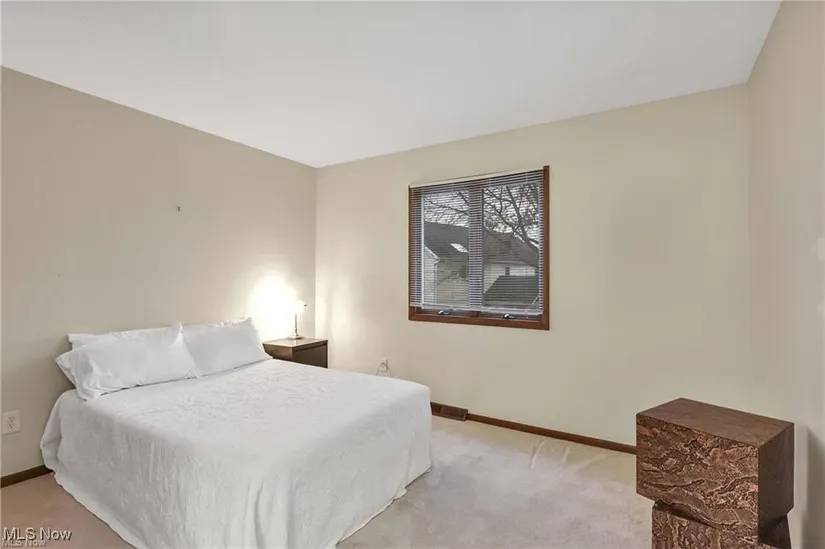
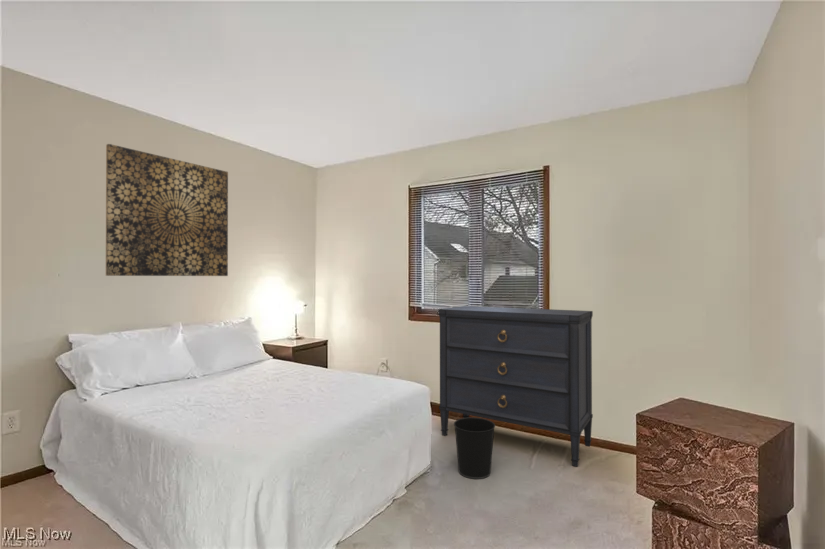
+ dresser (513, 375)
+ wall art (173, 217)
+ wastebasket (474, 447)
